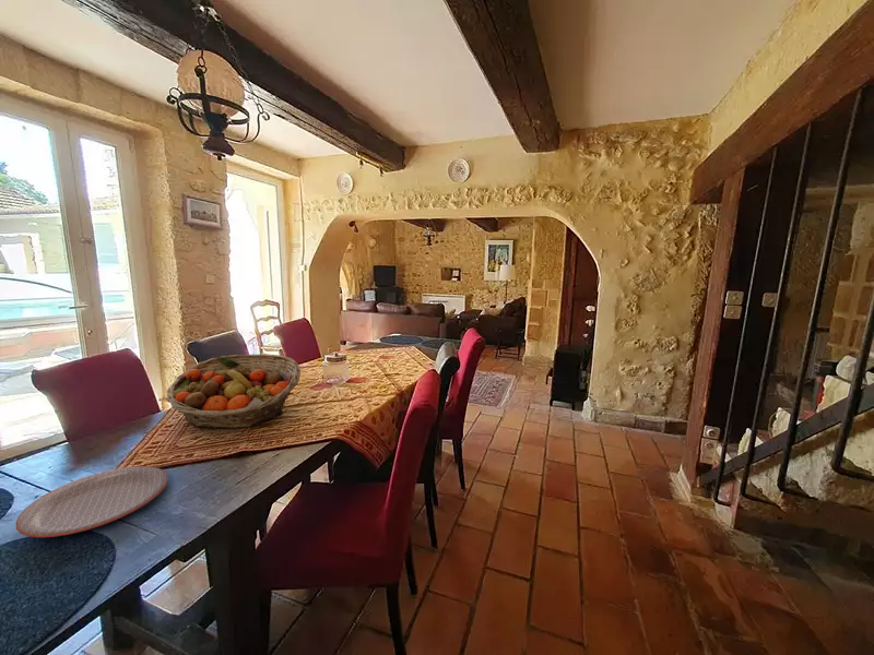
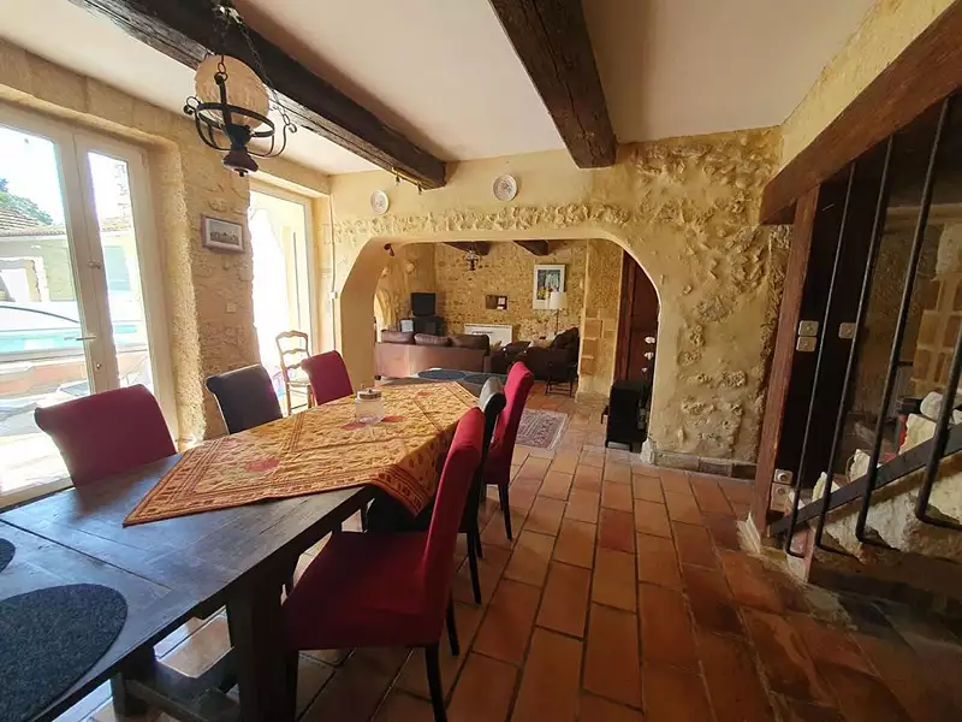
- fruit basket (238, 389)
- plate (99, 499)
